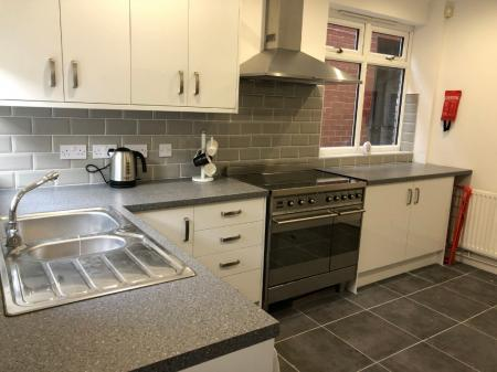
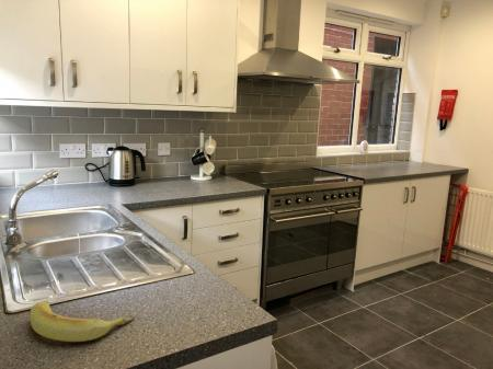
+ banana (82, 319)
